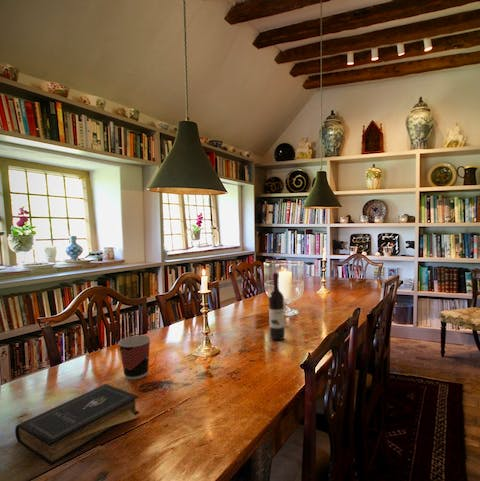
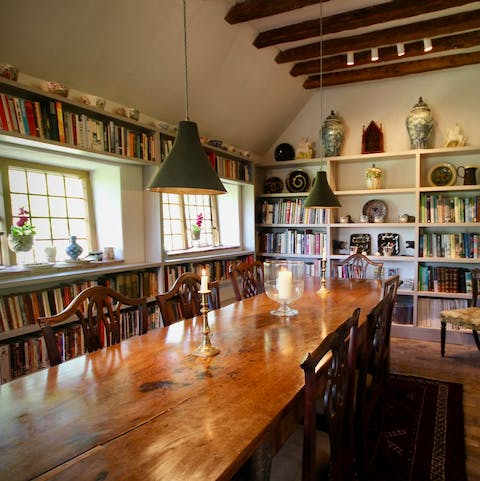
- cup (135, 357)
- book (84, 419)
- wine bottle (276, 305)
